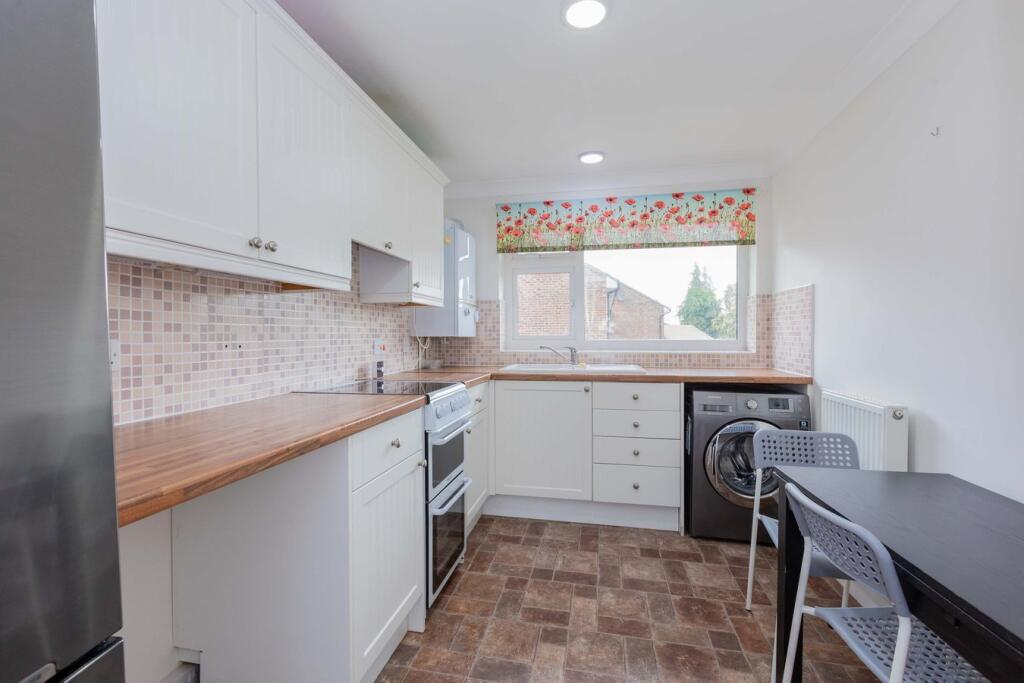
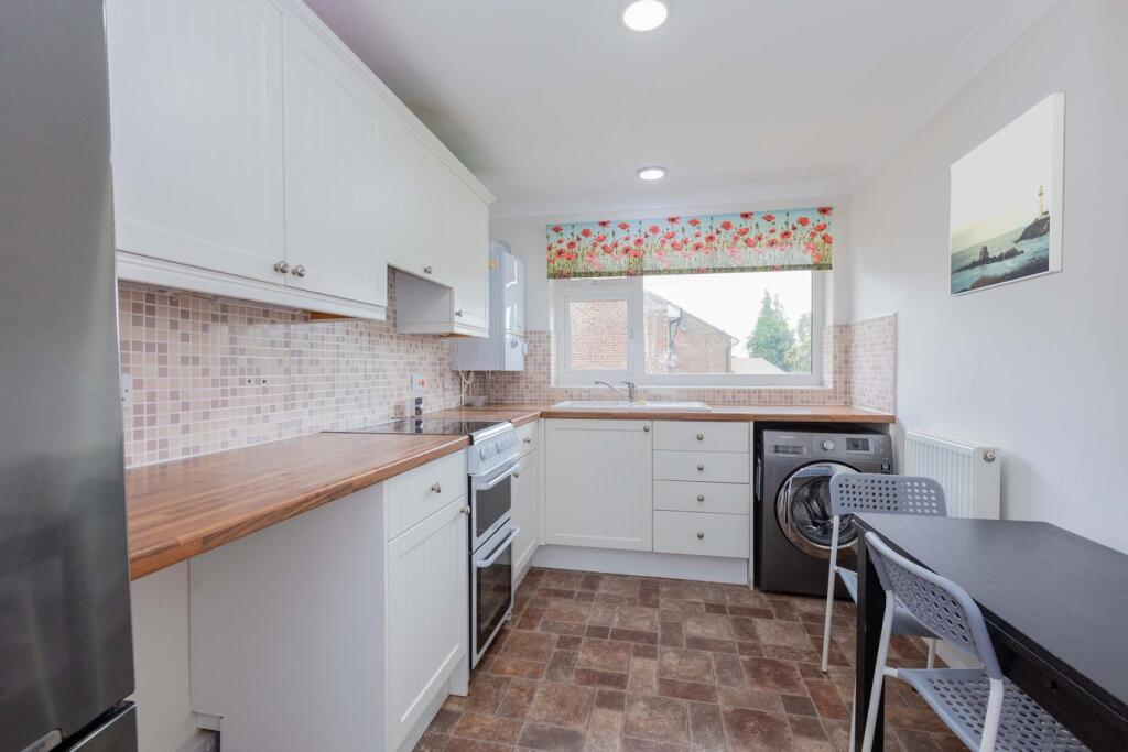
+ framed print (998, 210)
